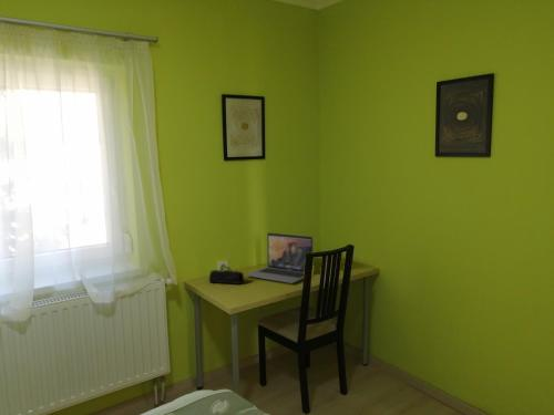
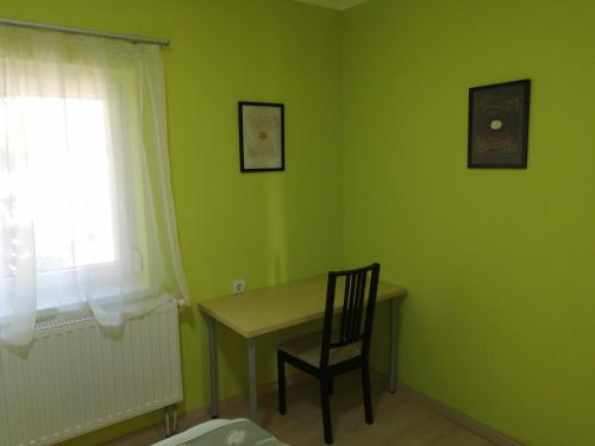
- laptop (279, 256)
- pencil case (226, 273)
